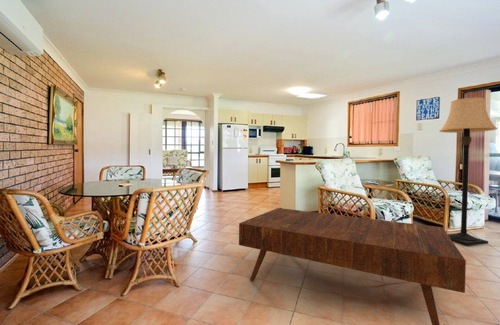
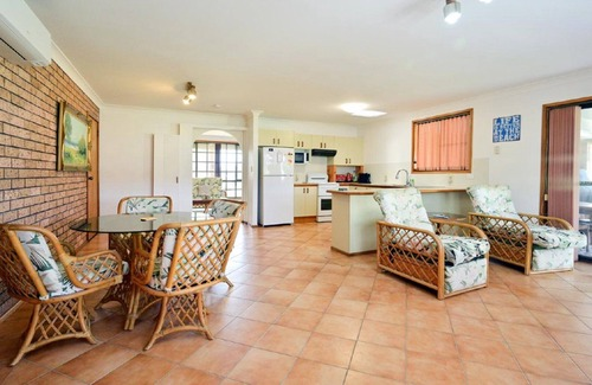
- lamp (465, 170)
- coffee table (340, 252)
